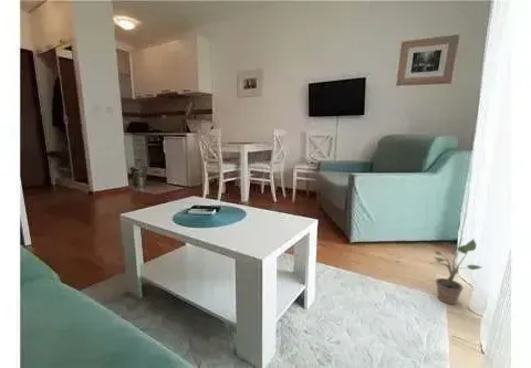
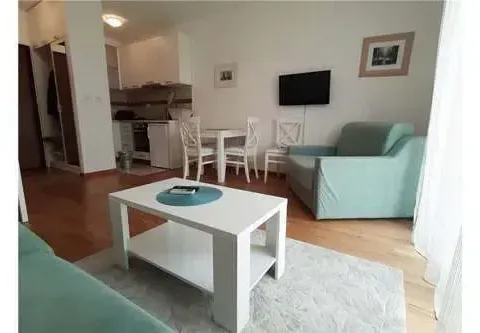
- potted plant (450, 270)
